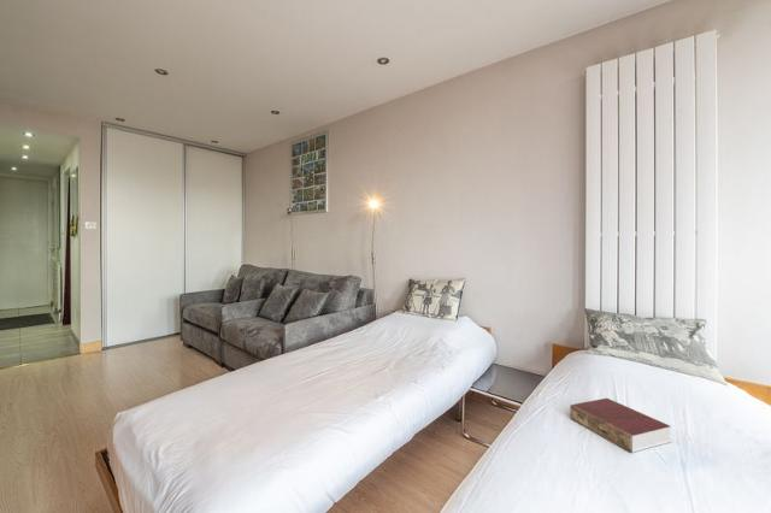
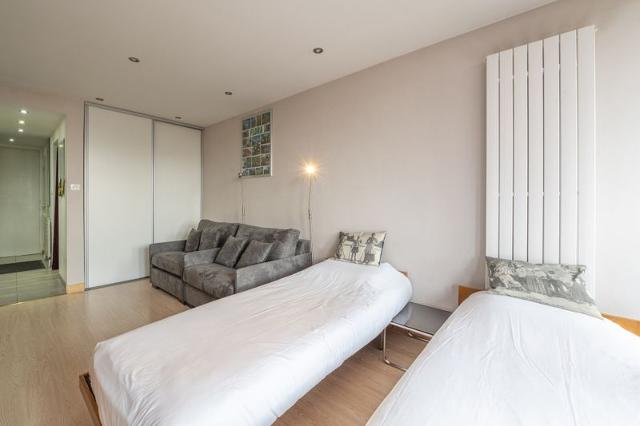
- book (617, 421)
